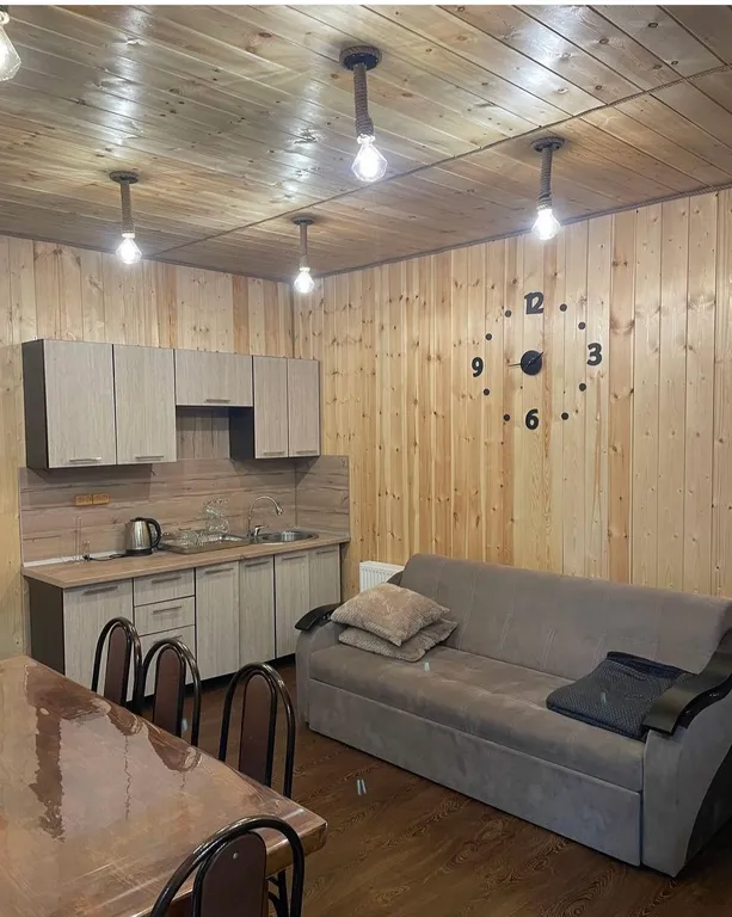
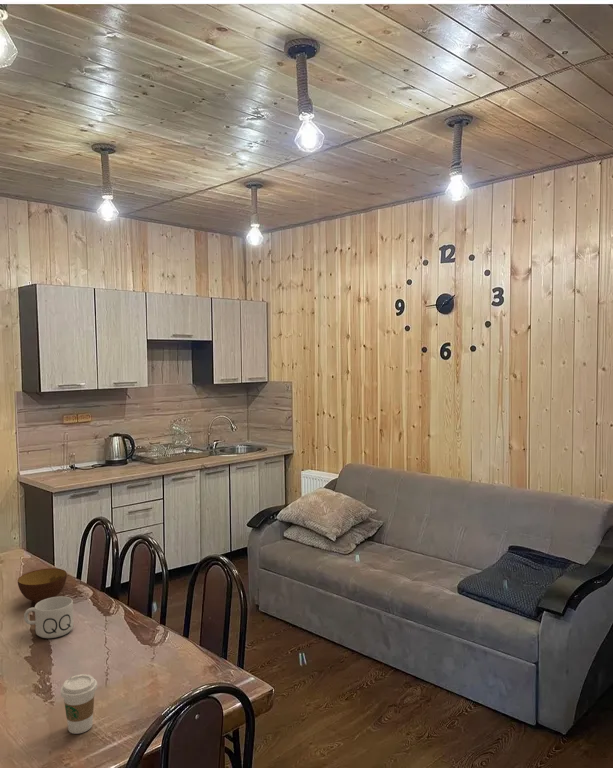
+ bowl (42, 588)
+ coffee cup (79, 704)
+ mug (47, 617)
